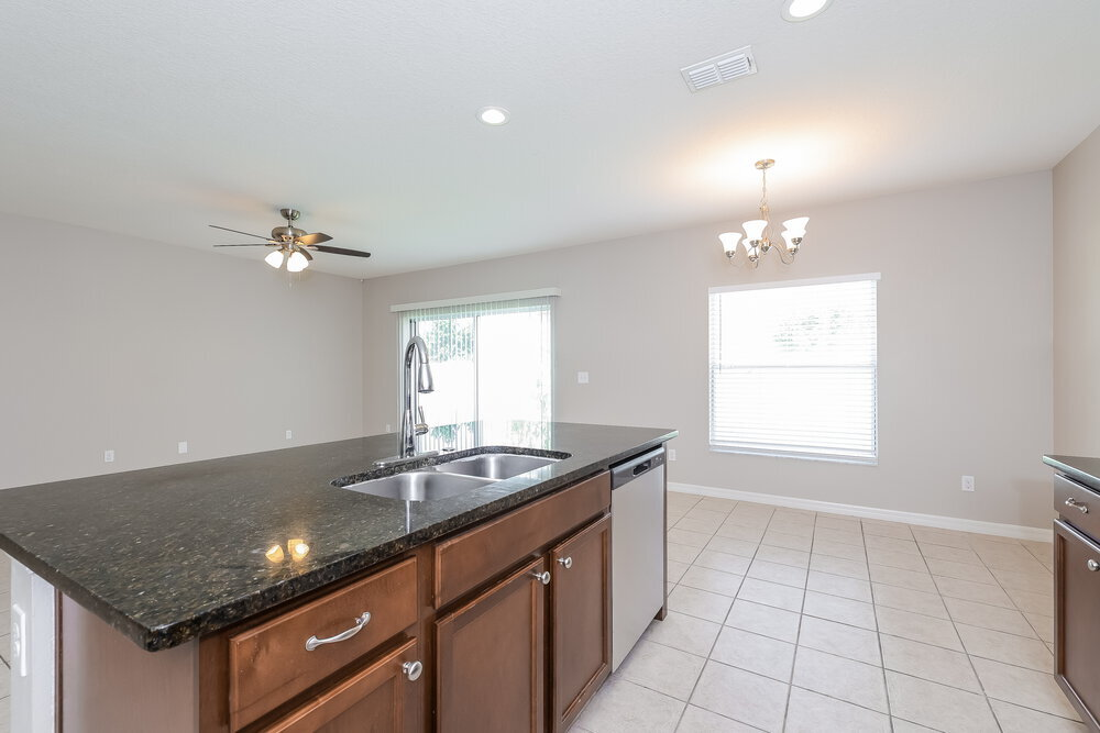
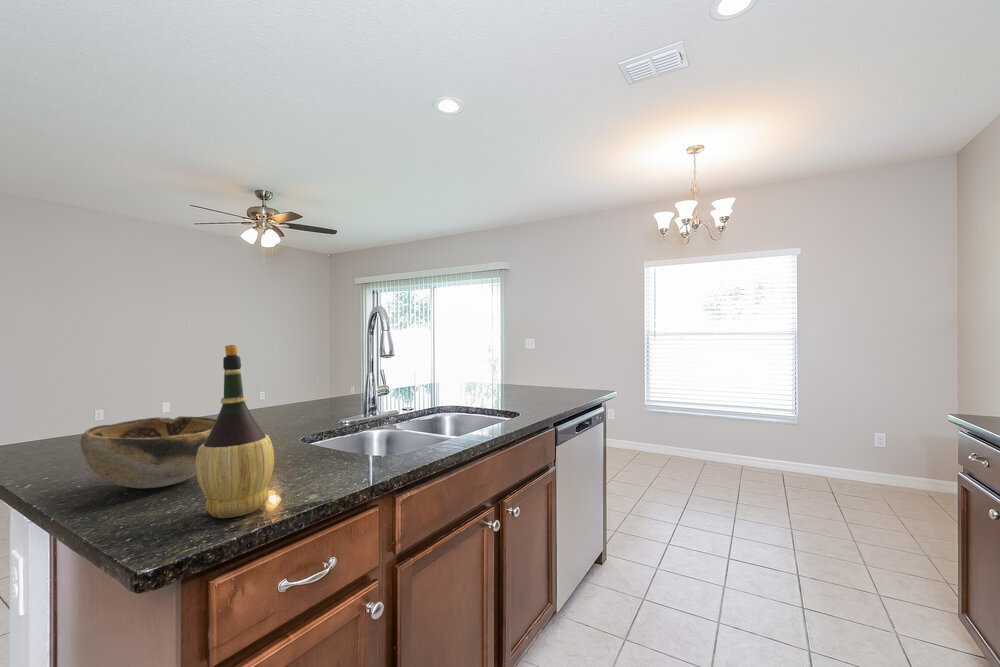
+ decorative bowl (160, 453)
+ wine bottle (236, 428)
